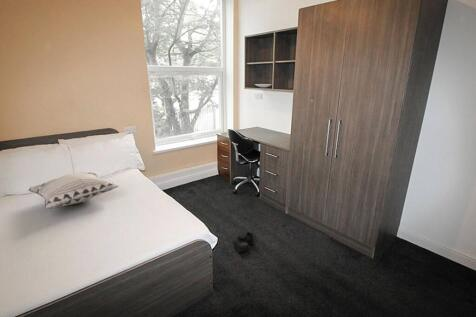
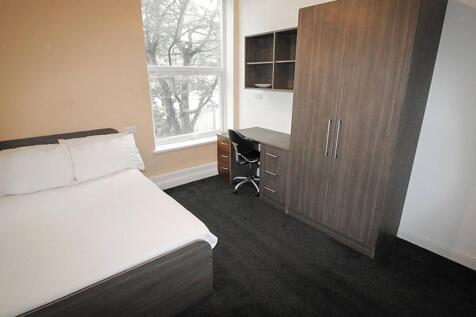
- decorative pillow (73, 187)
- boots (242, 240)
